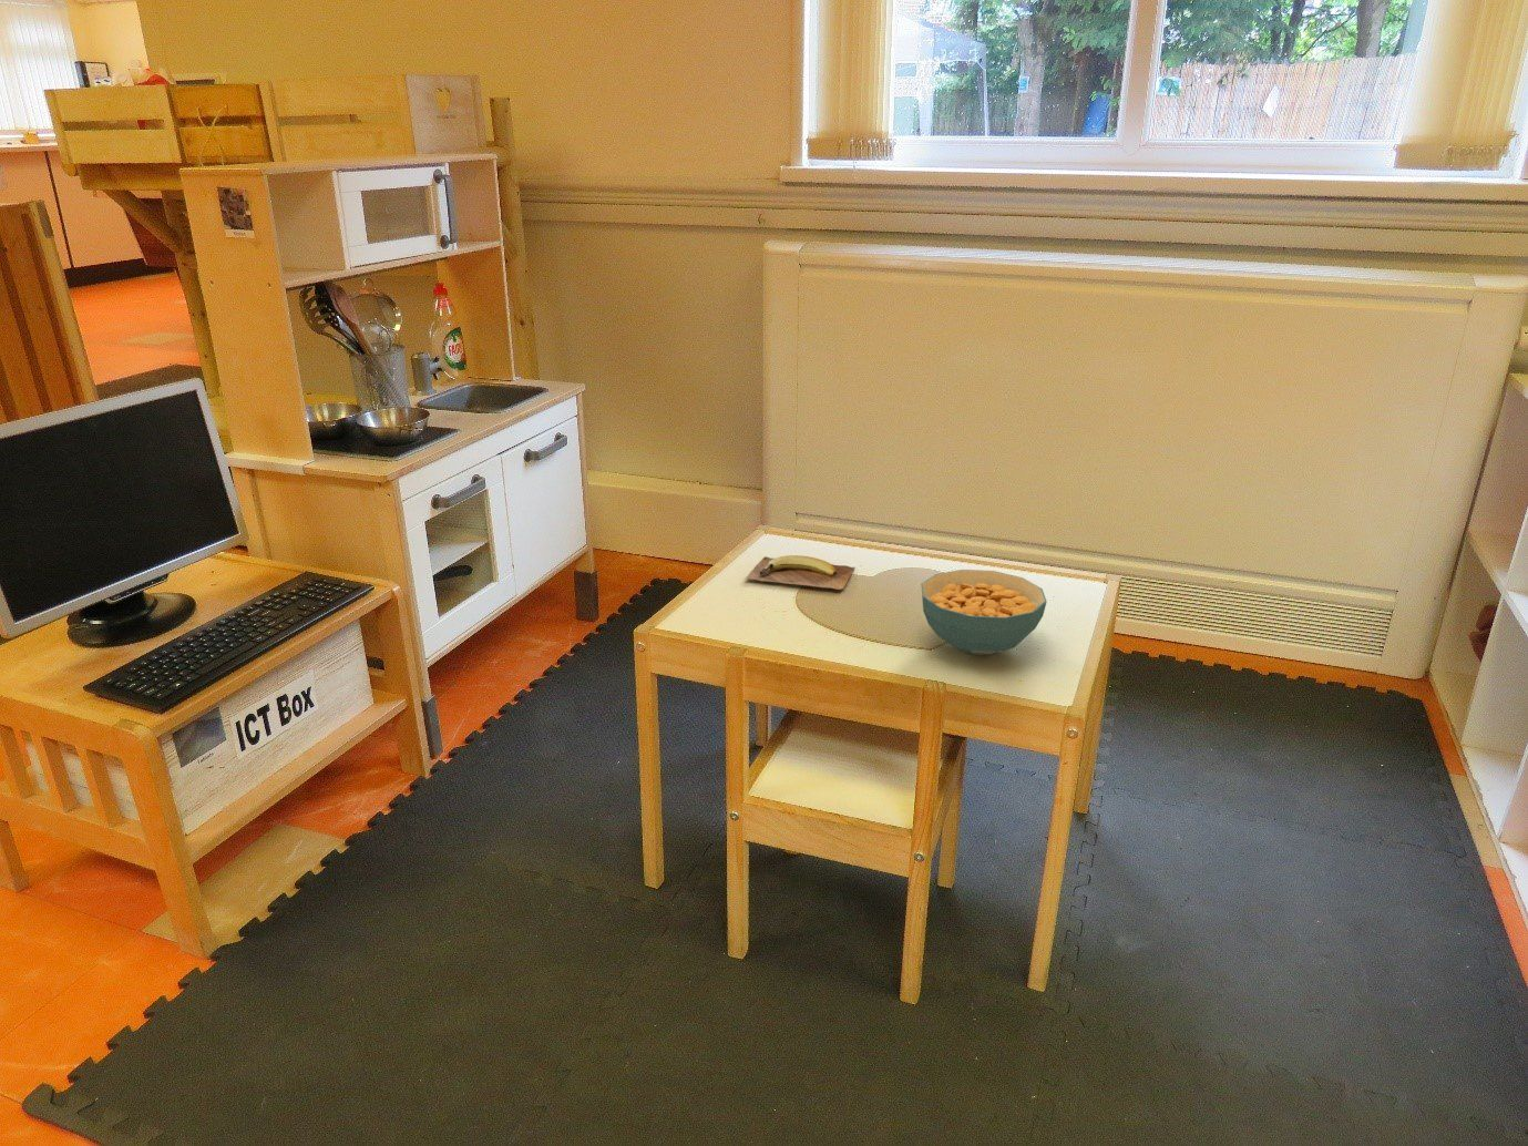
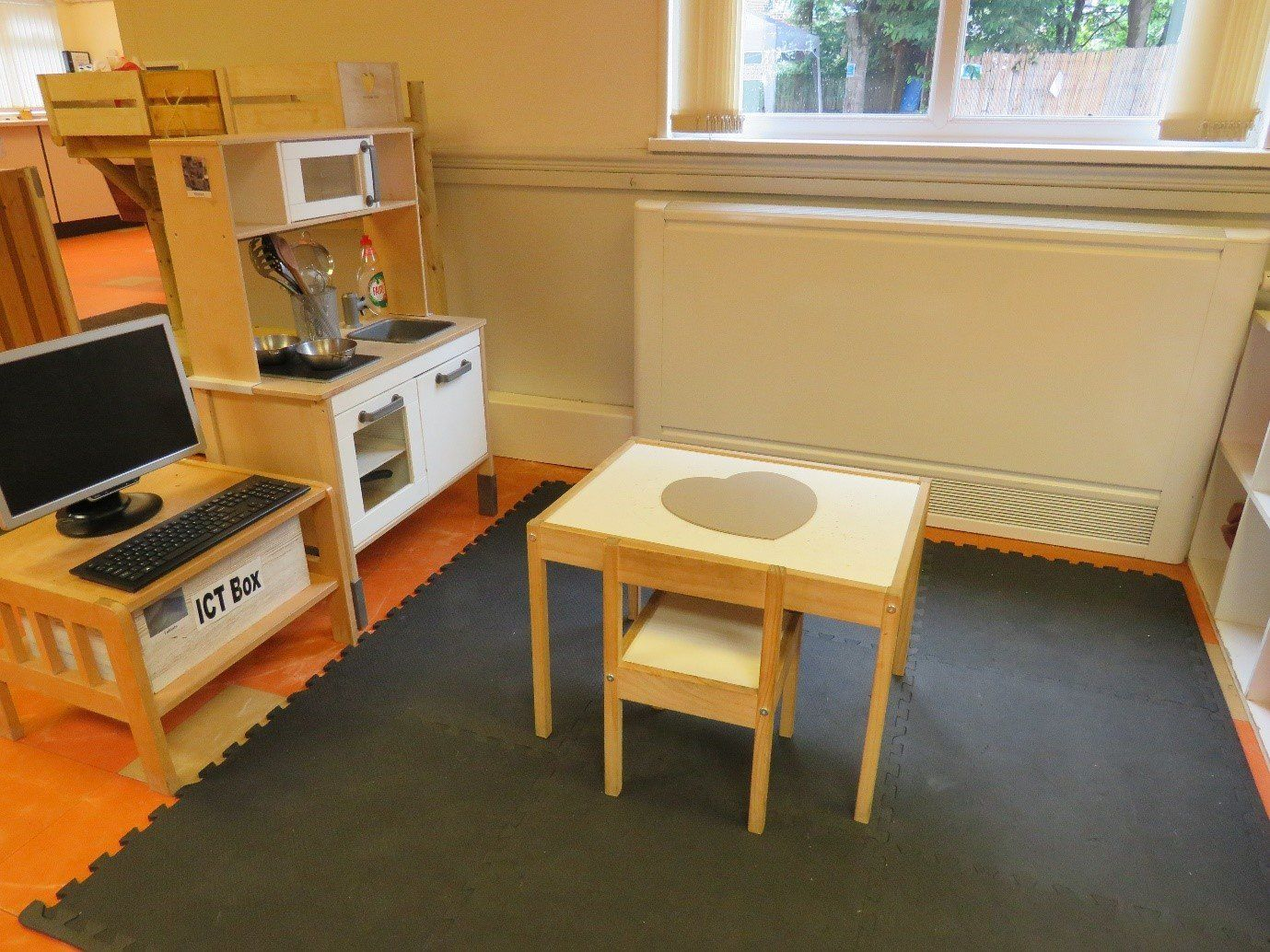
- cereal bowl (979, 620)
- banana (801, 567)
